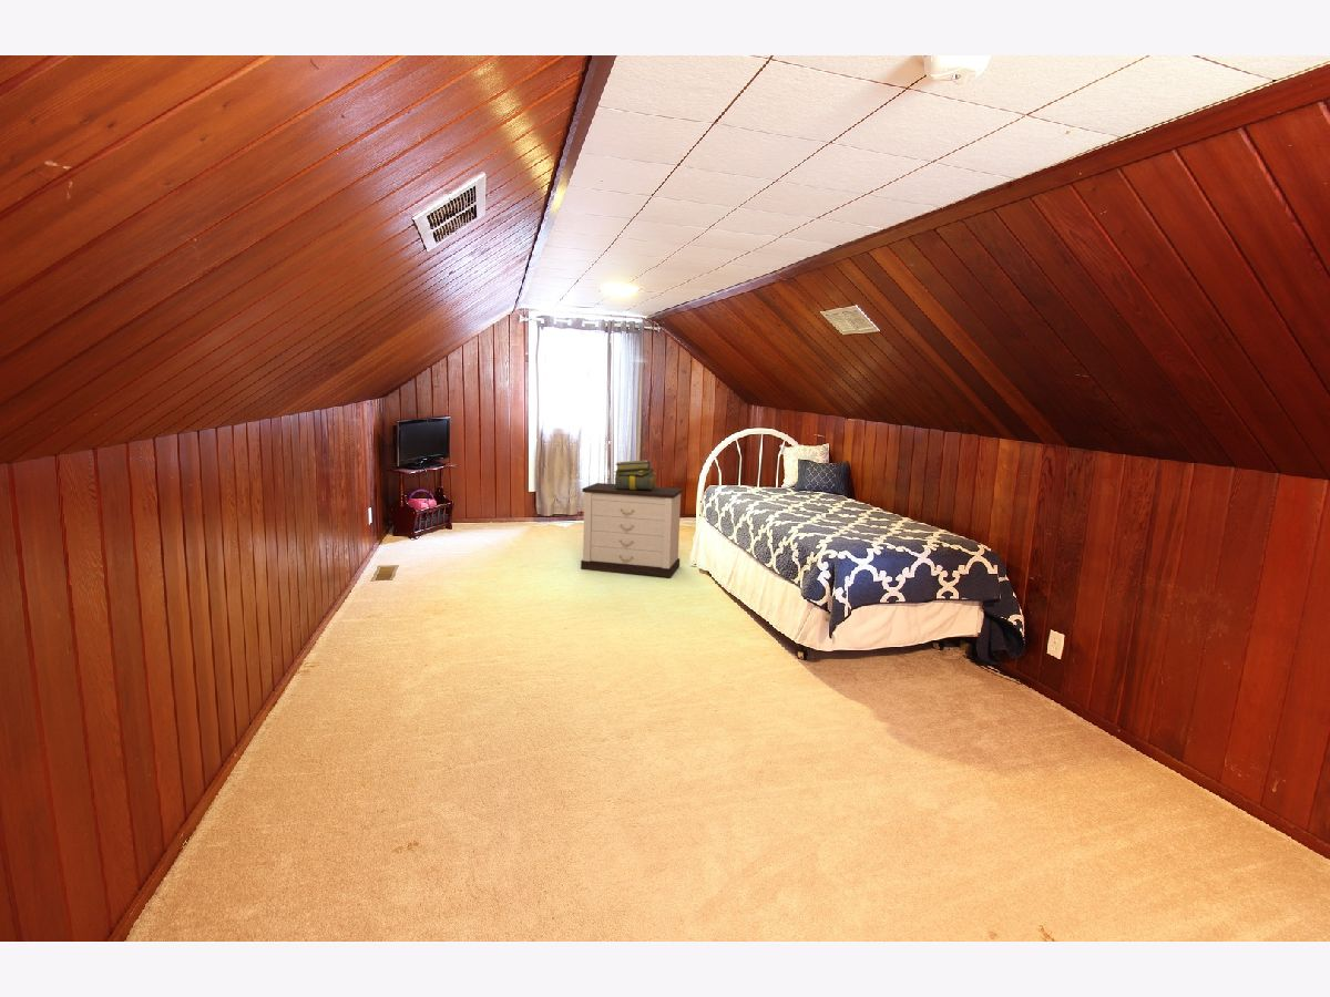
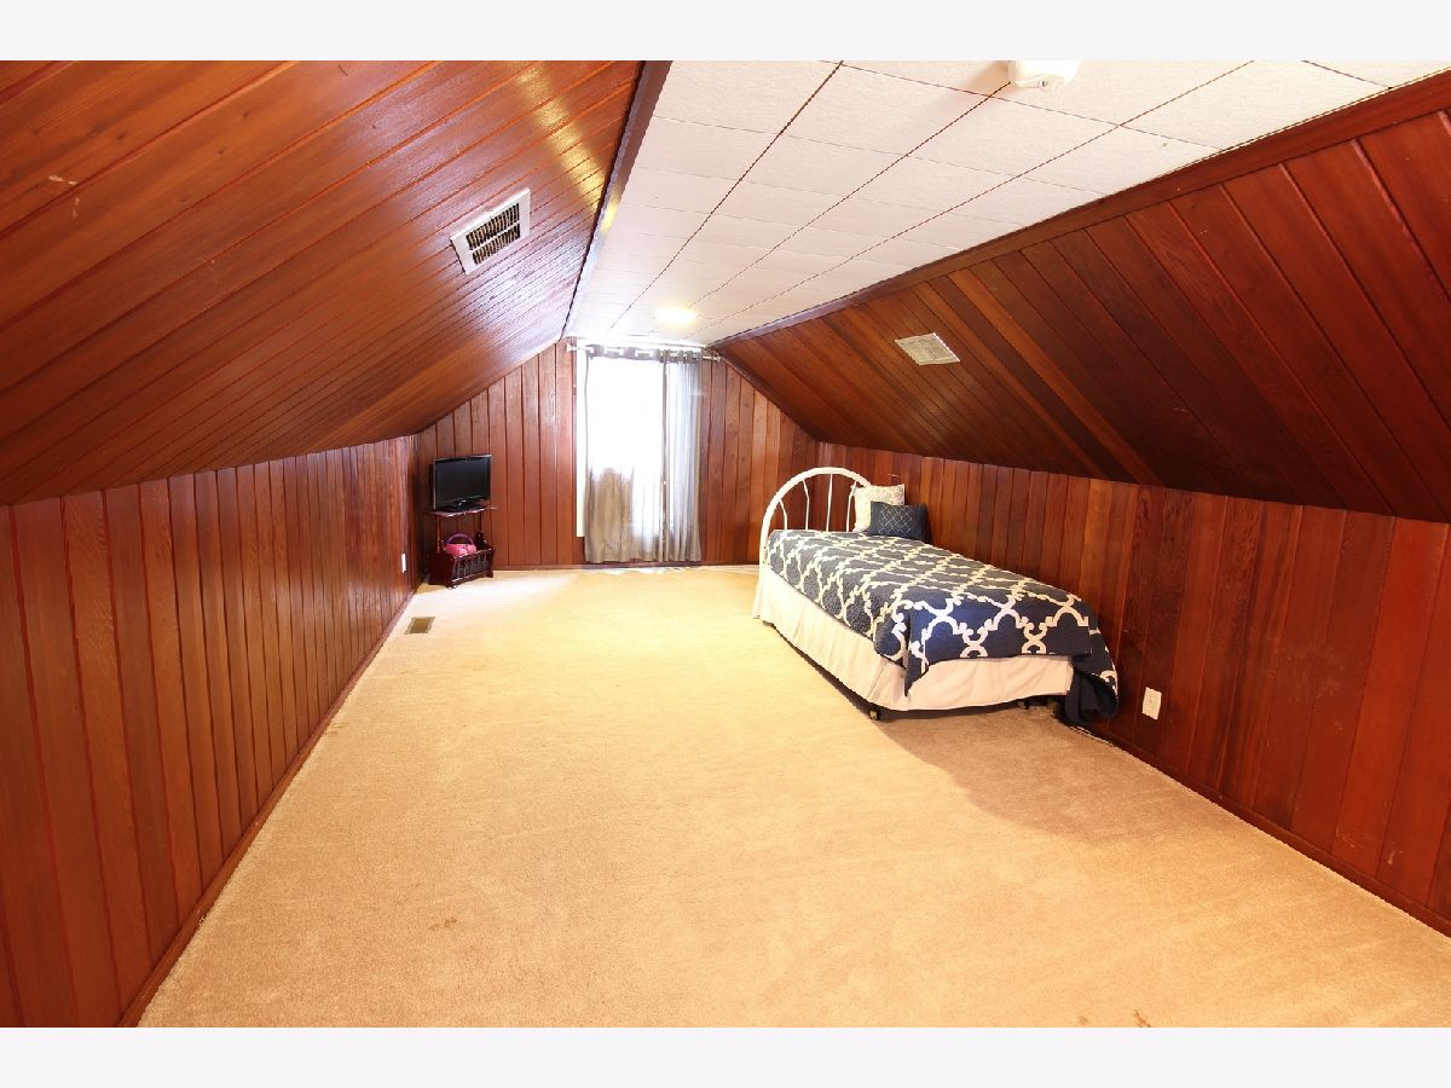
- stack of books (634, 474)
- nightstand (632, 528)
